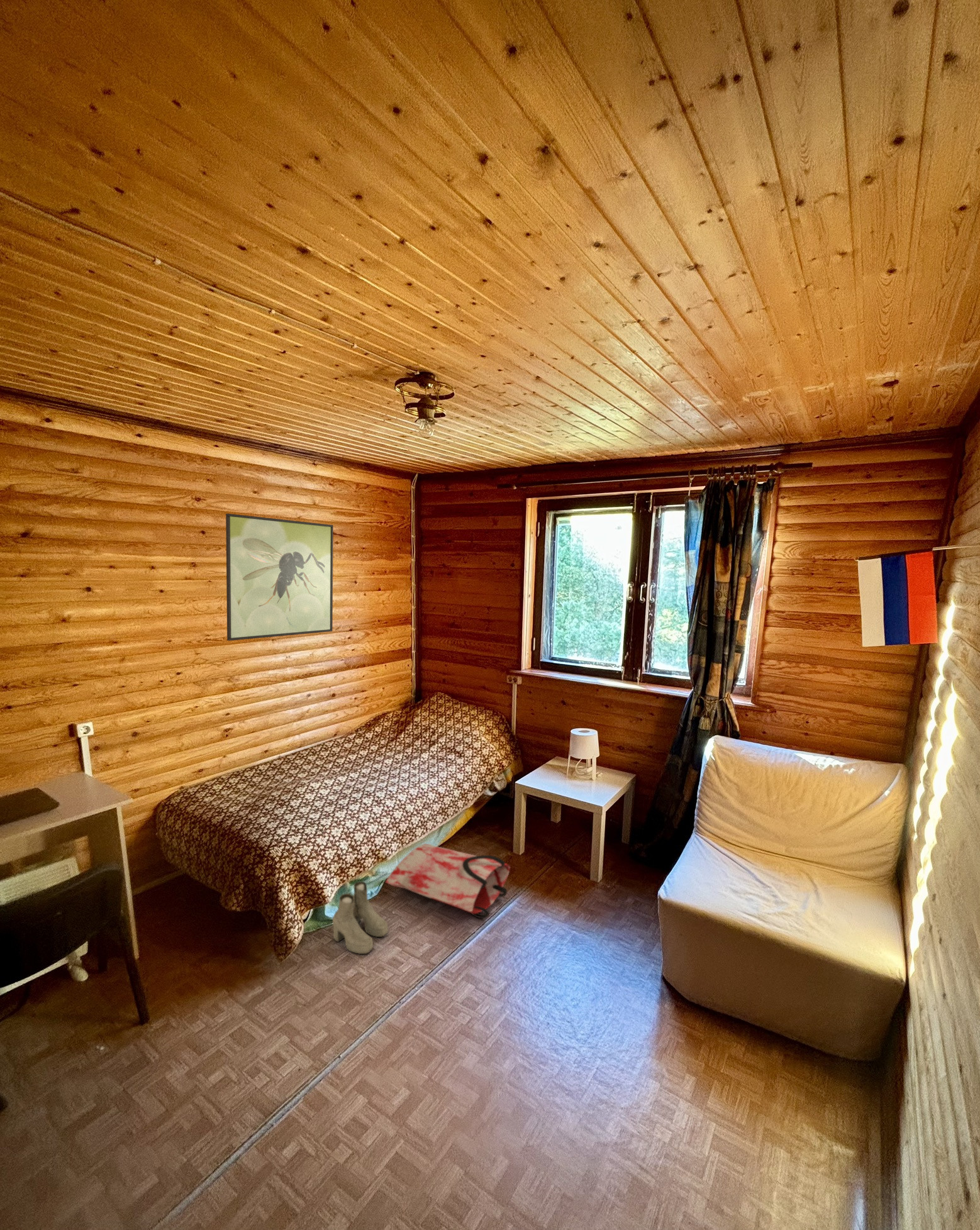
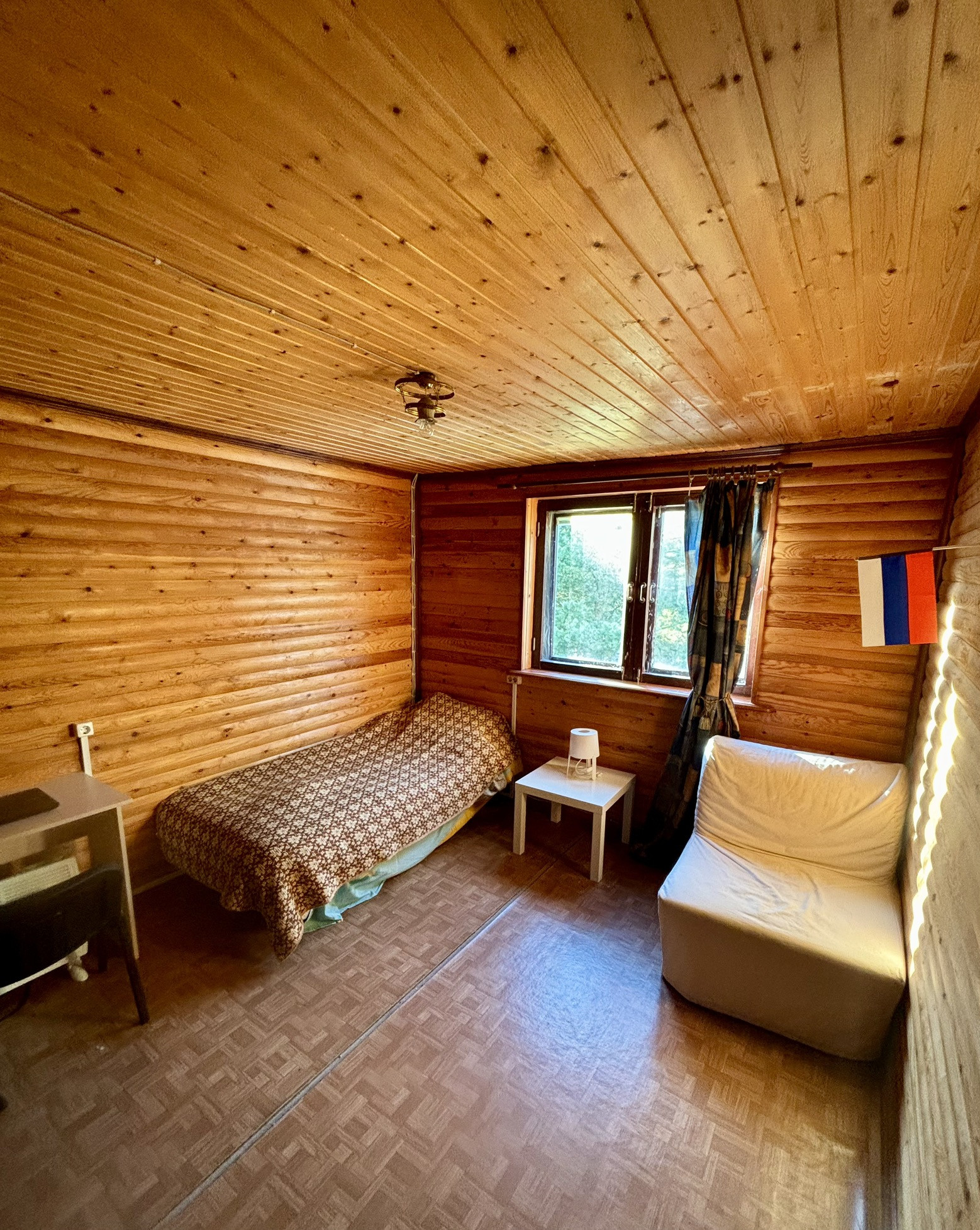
- bag (450, 872)
- boots (360, 914)
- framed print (284, 578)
